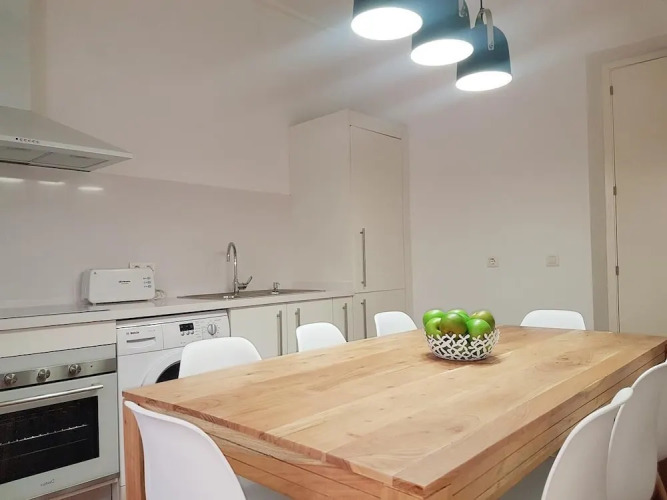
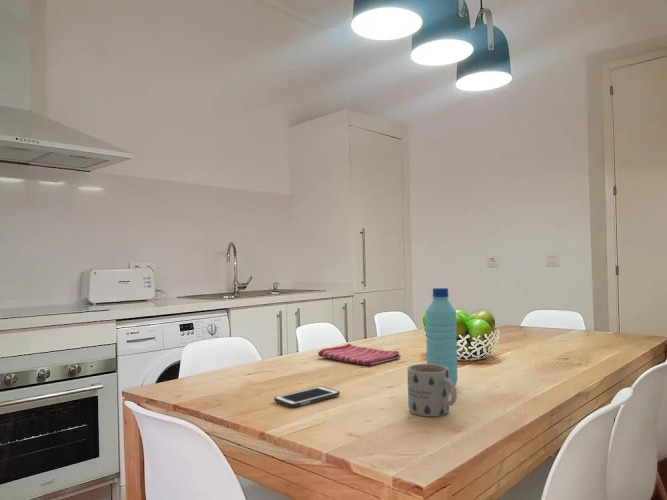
+ mug (434, 391)
+ water bottle (441, 337)
+ cell phone (307, 396)
+ dish towel (358, 354)
